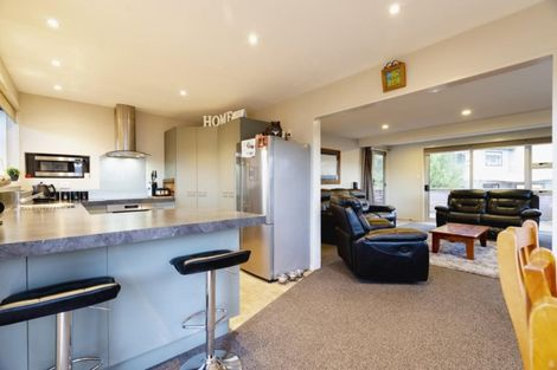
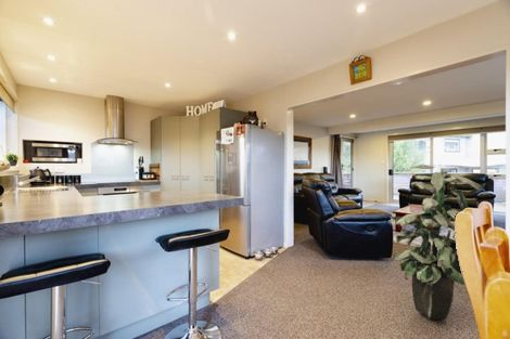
+ indoor plant (431, 238)
